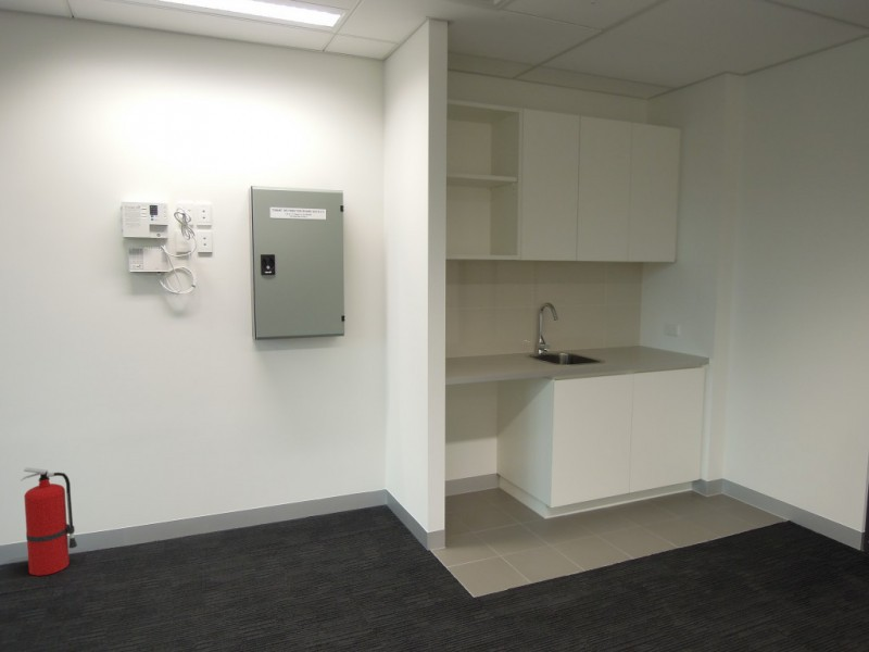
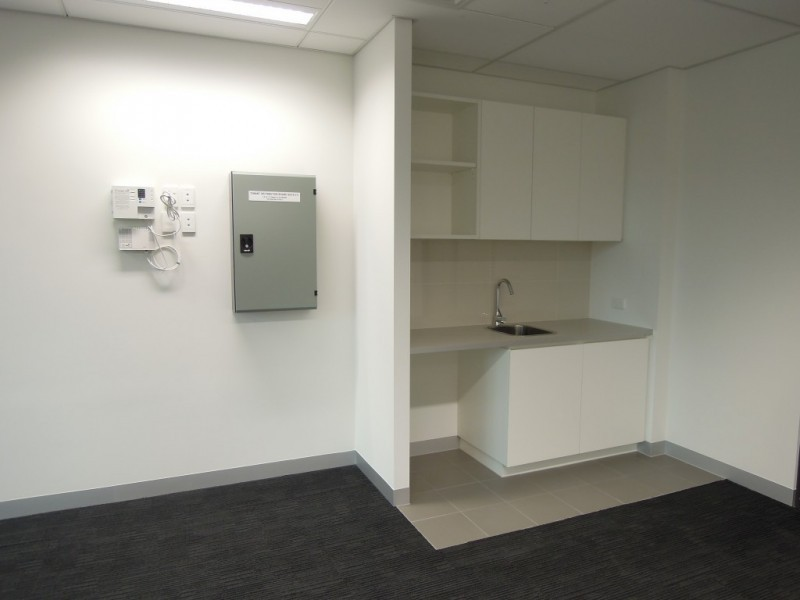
- fire extinguisher (50, 516)
